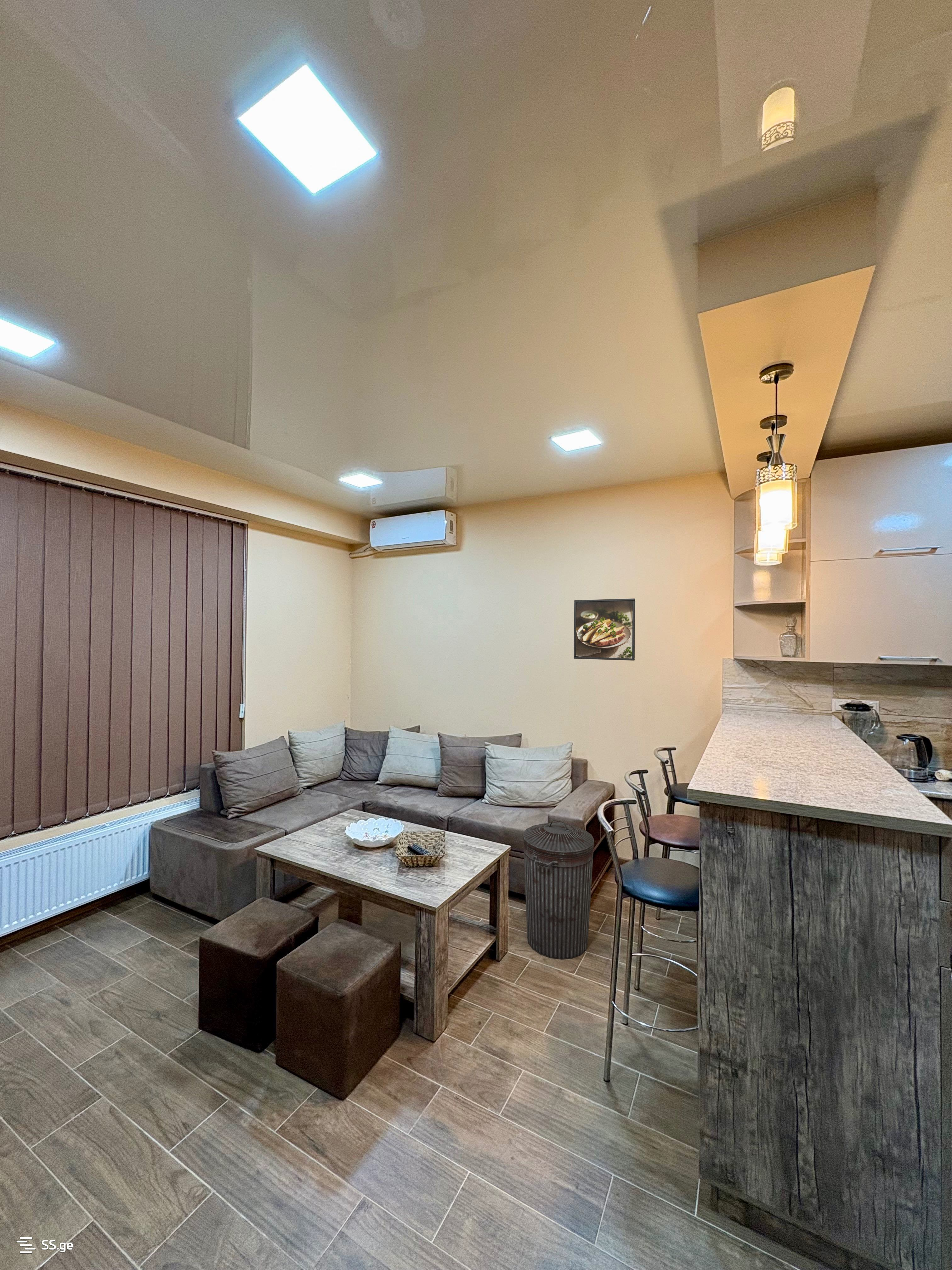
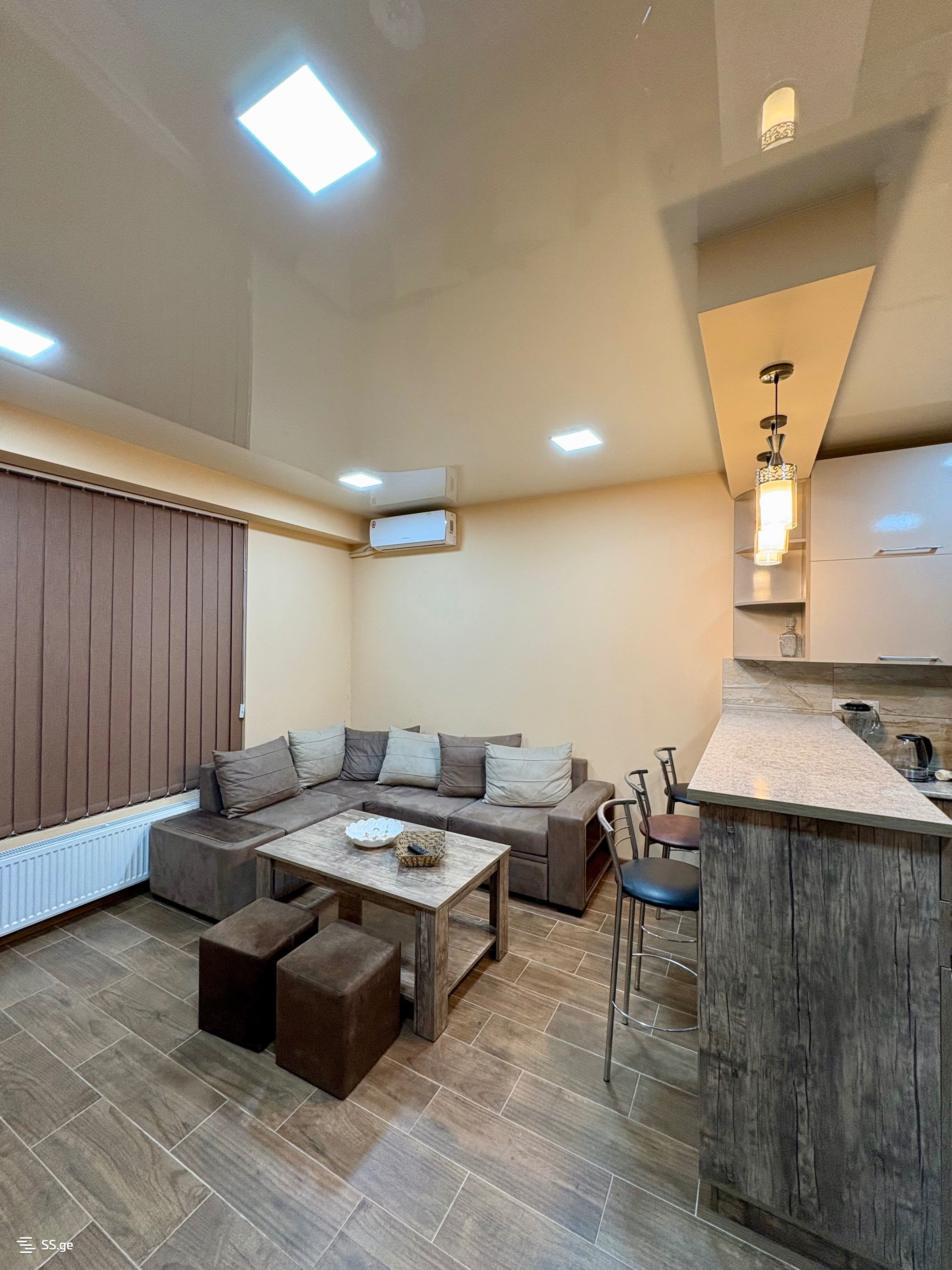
- trash can (558, 881)
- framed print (604, 629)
